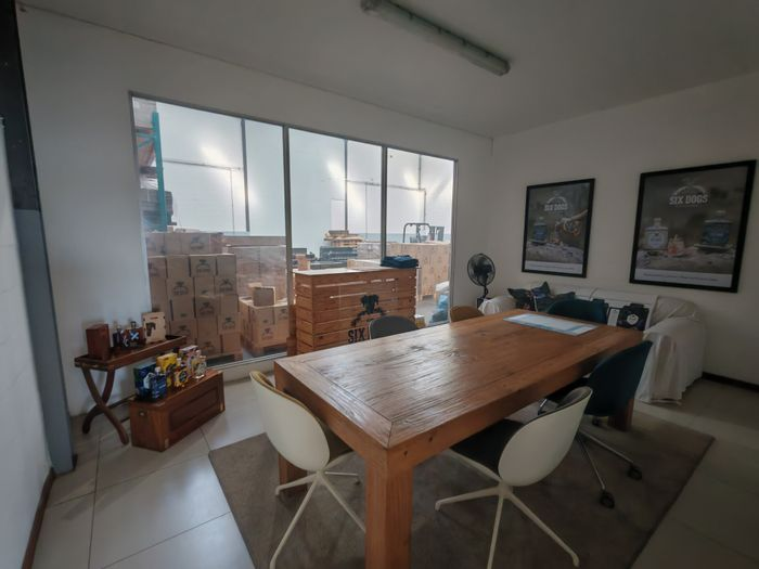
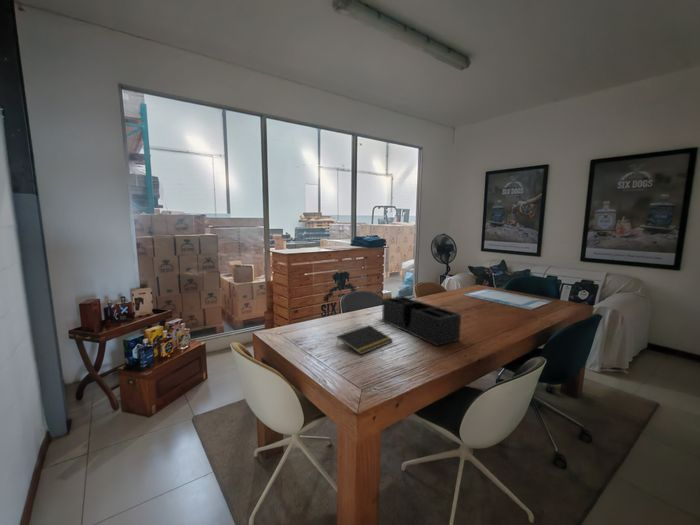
+ notepad (365, 338)
+ desk organizer (417, 317)
